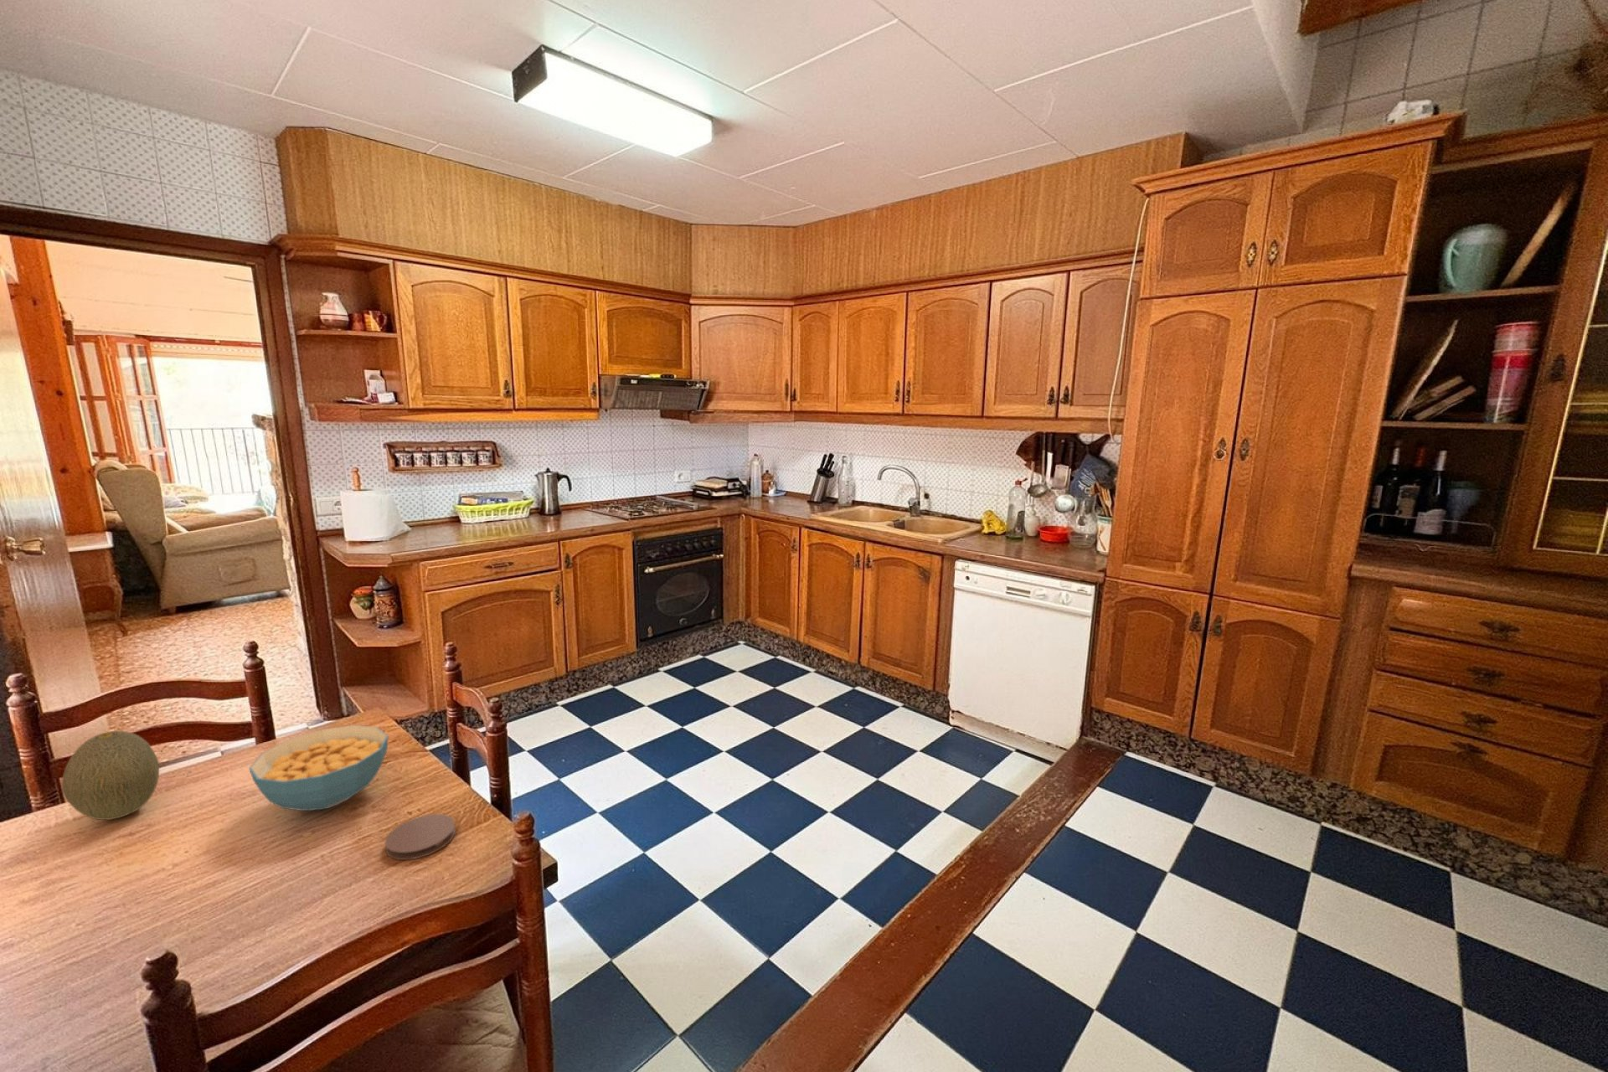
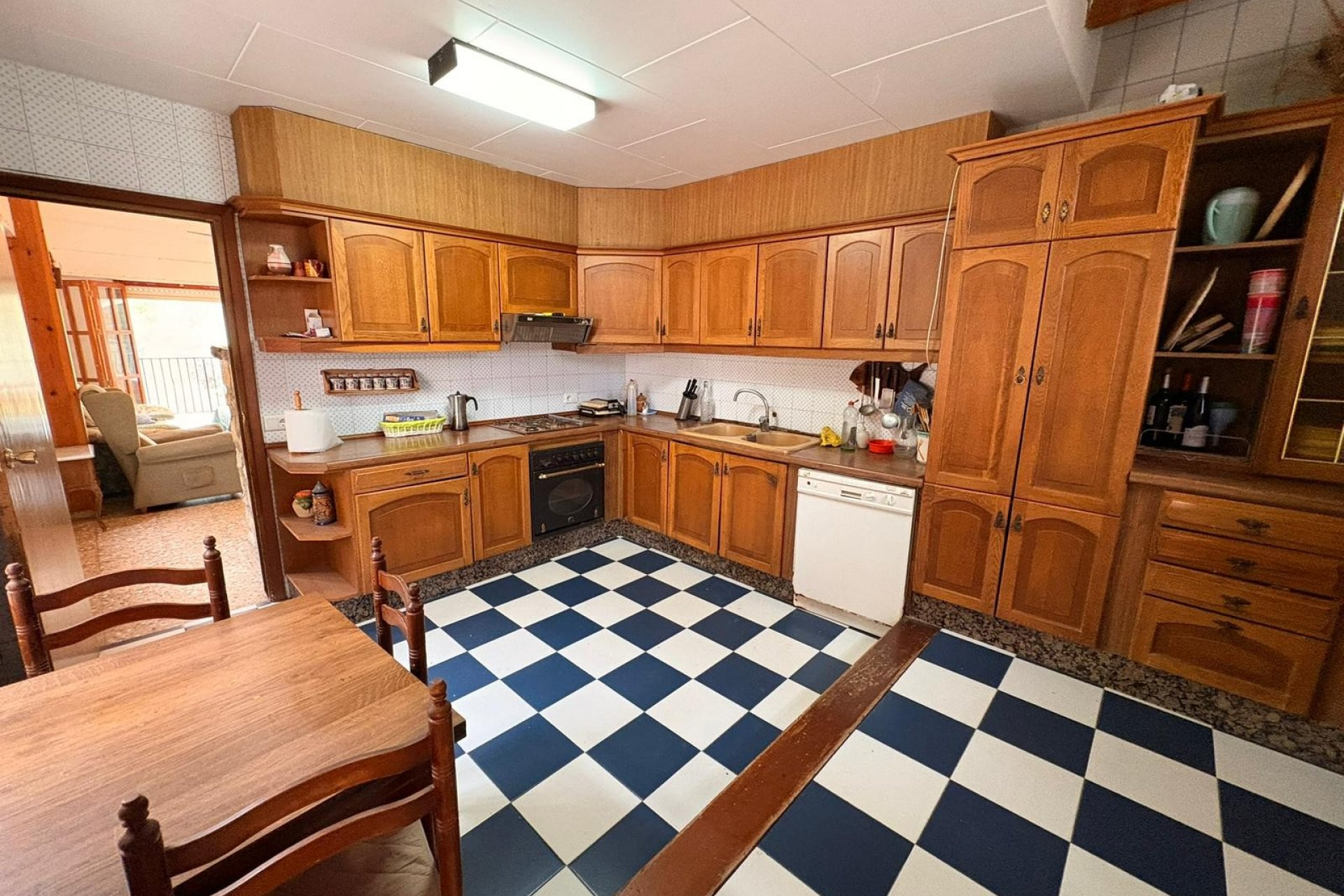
- coaster (420, 836)
- cereal bowl (325, 775)
- fruit (112, 774)
